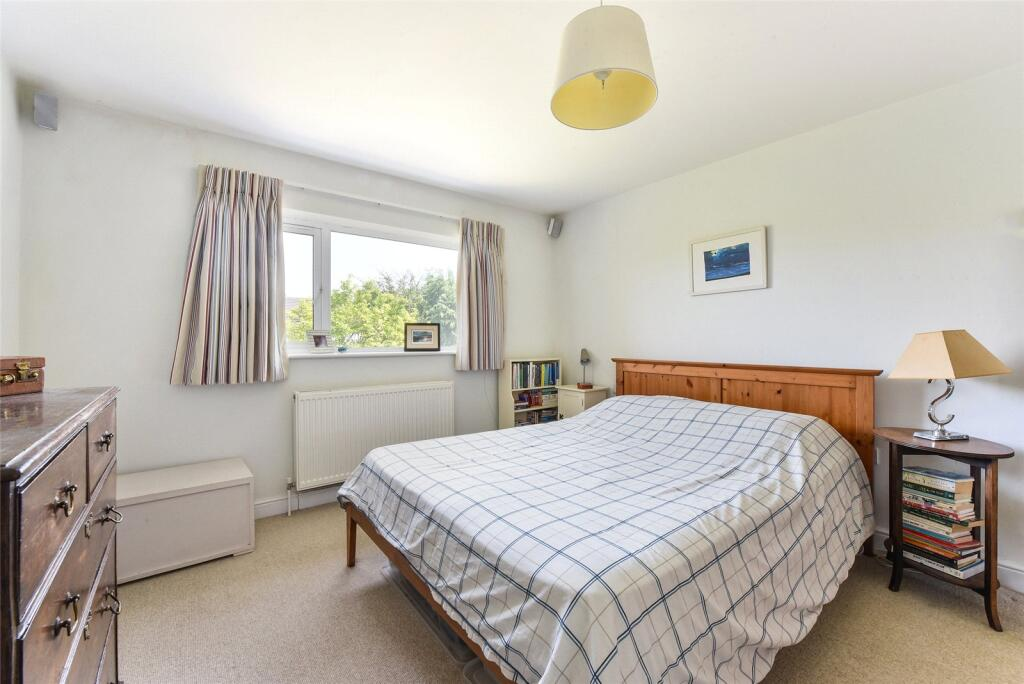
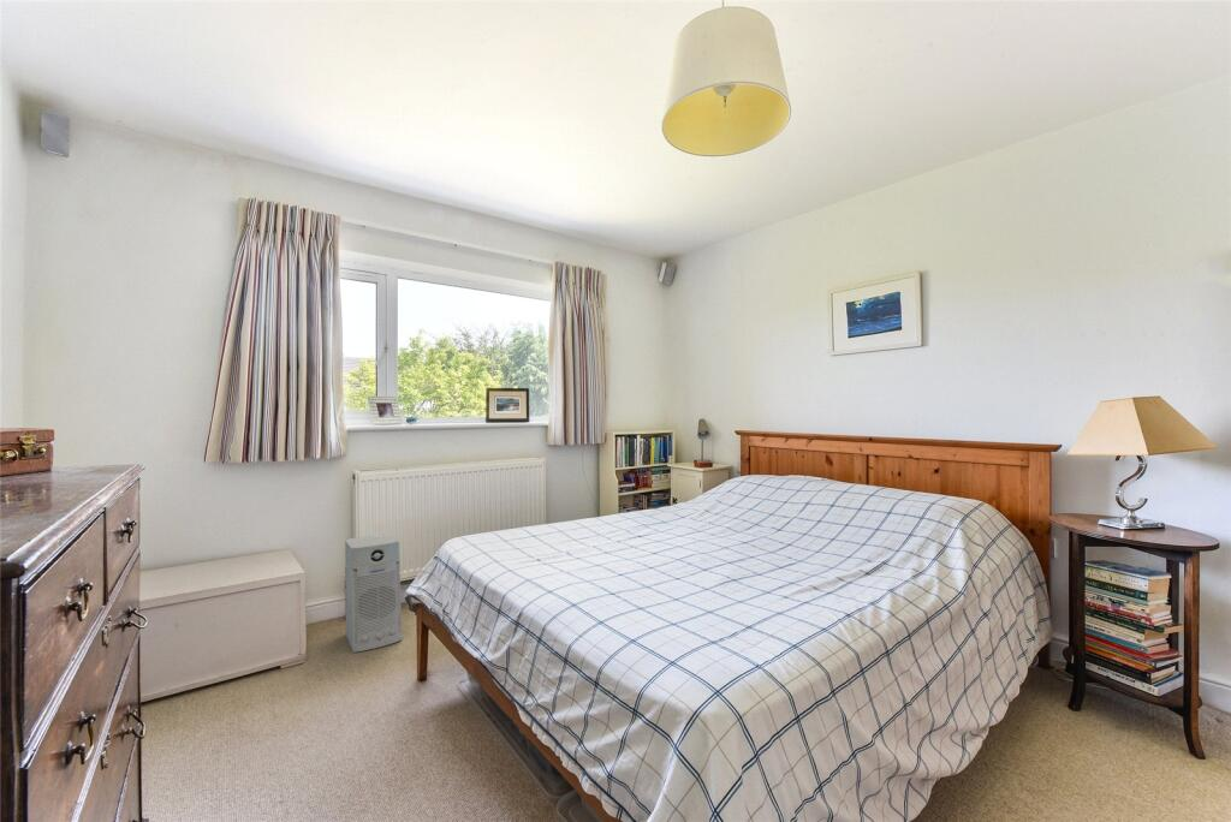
+ air purifier (373, 589)
